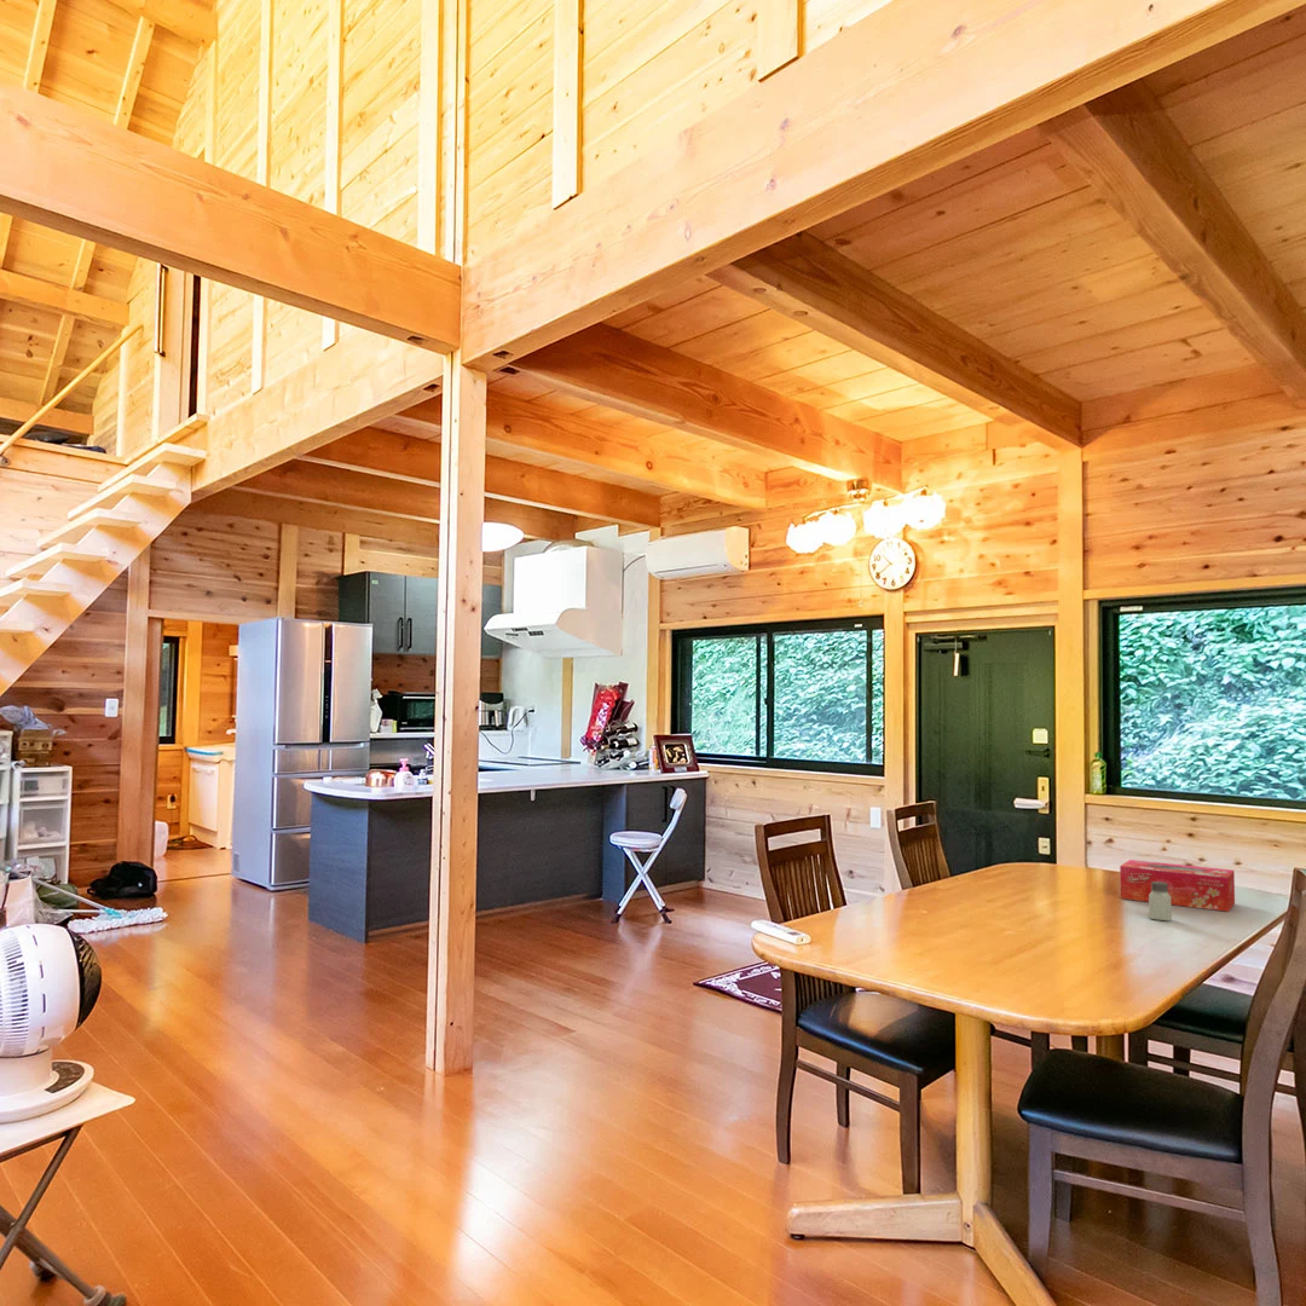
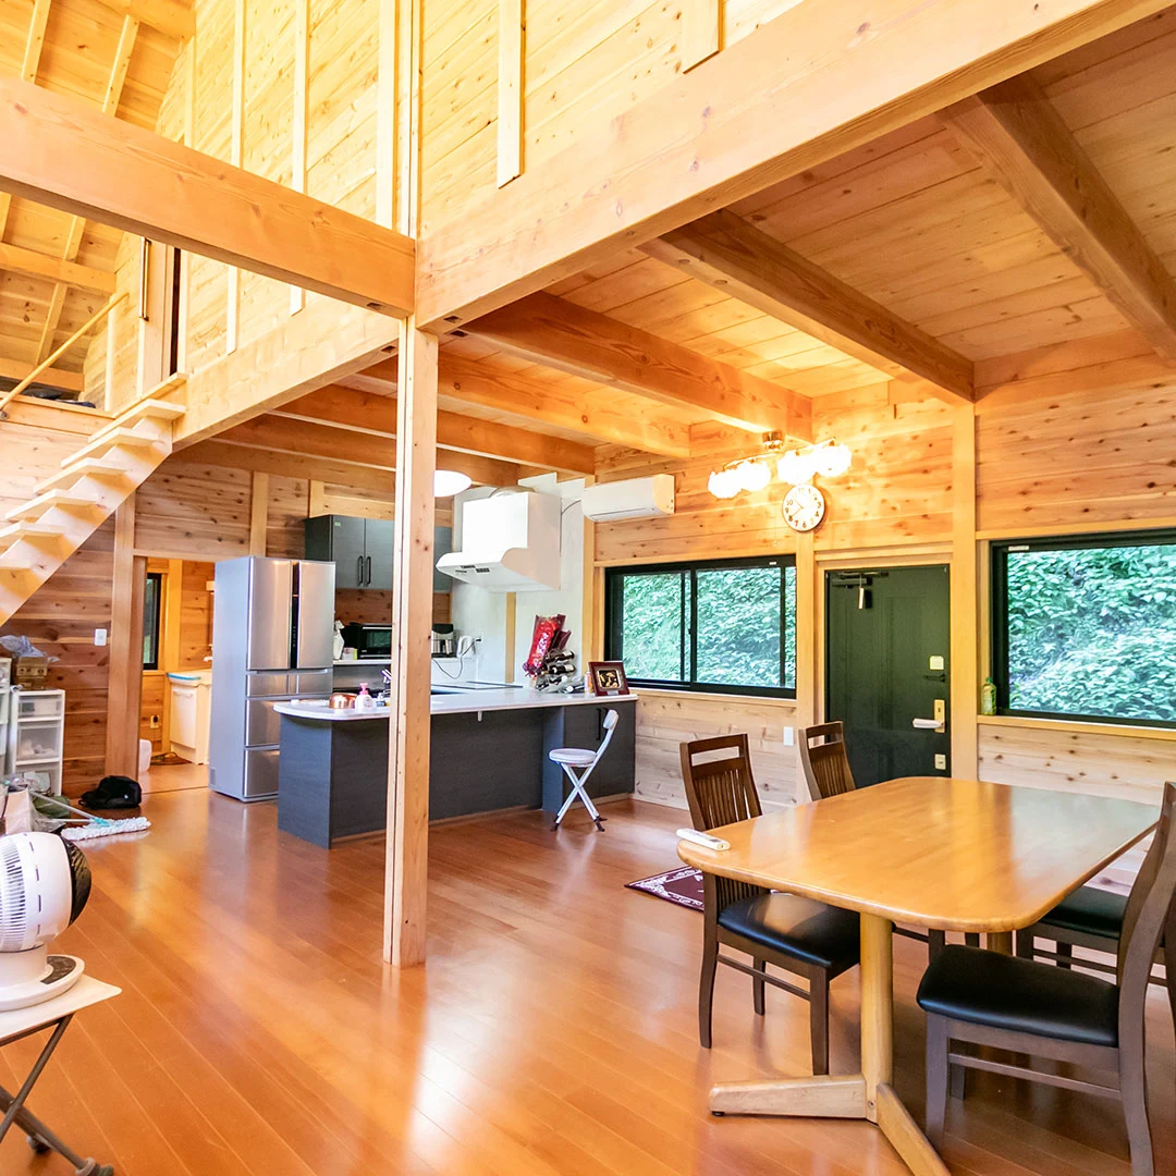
- tissue box (1177, 884)
- saltshaker (1160, 900)
